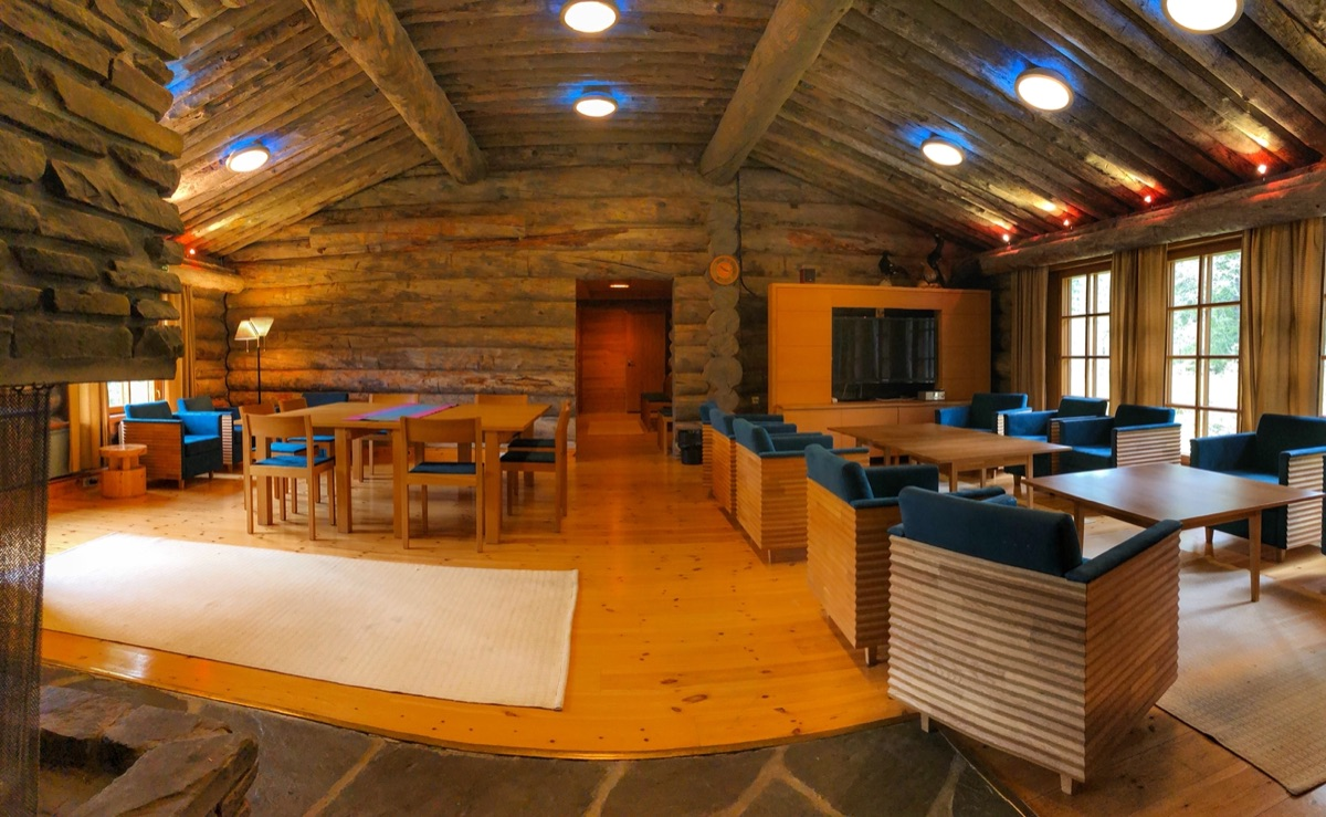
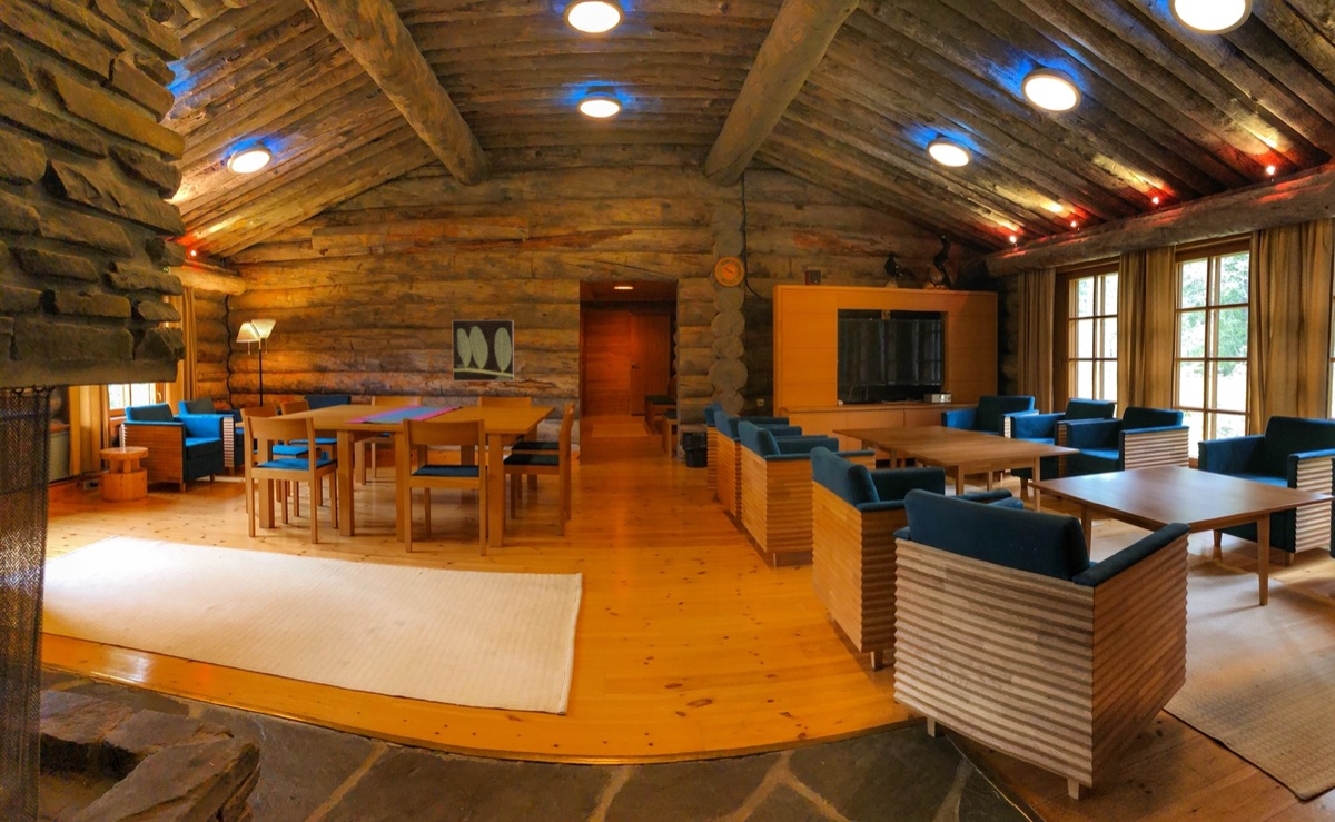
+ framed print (483, 350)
